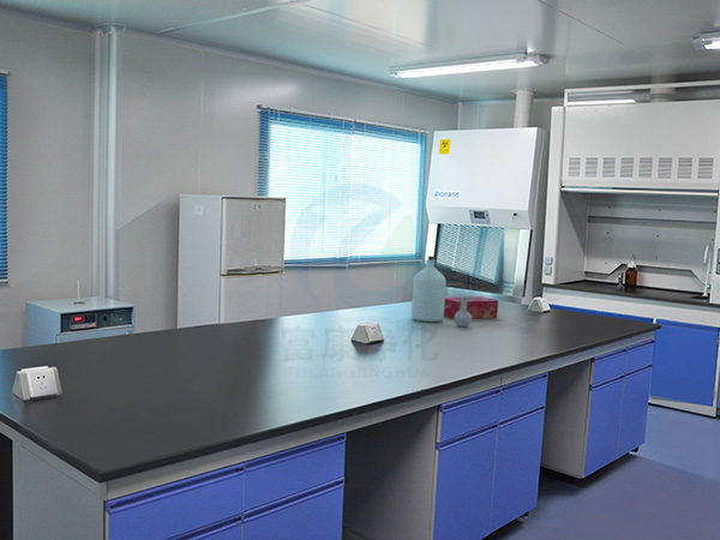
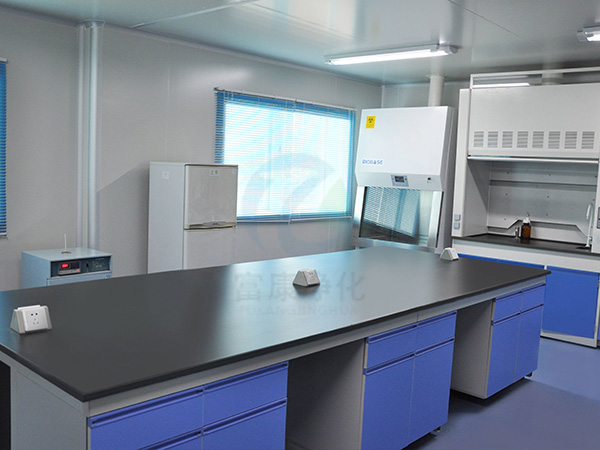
- tissue box (468, 307)
- bottle (443, 289)
